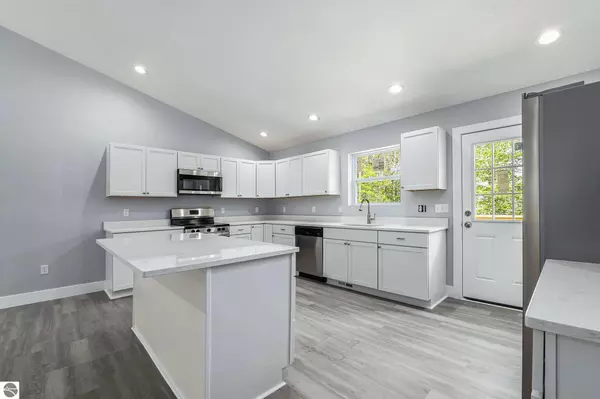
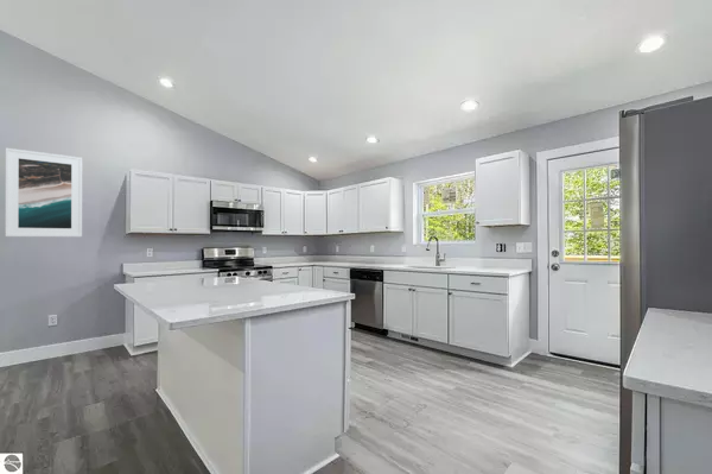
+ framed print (45, 195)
